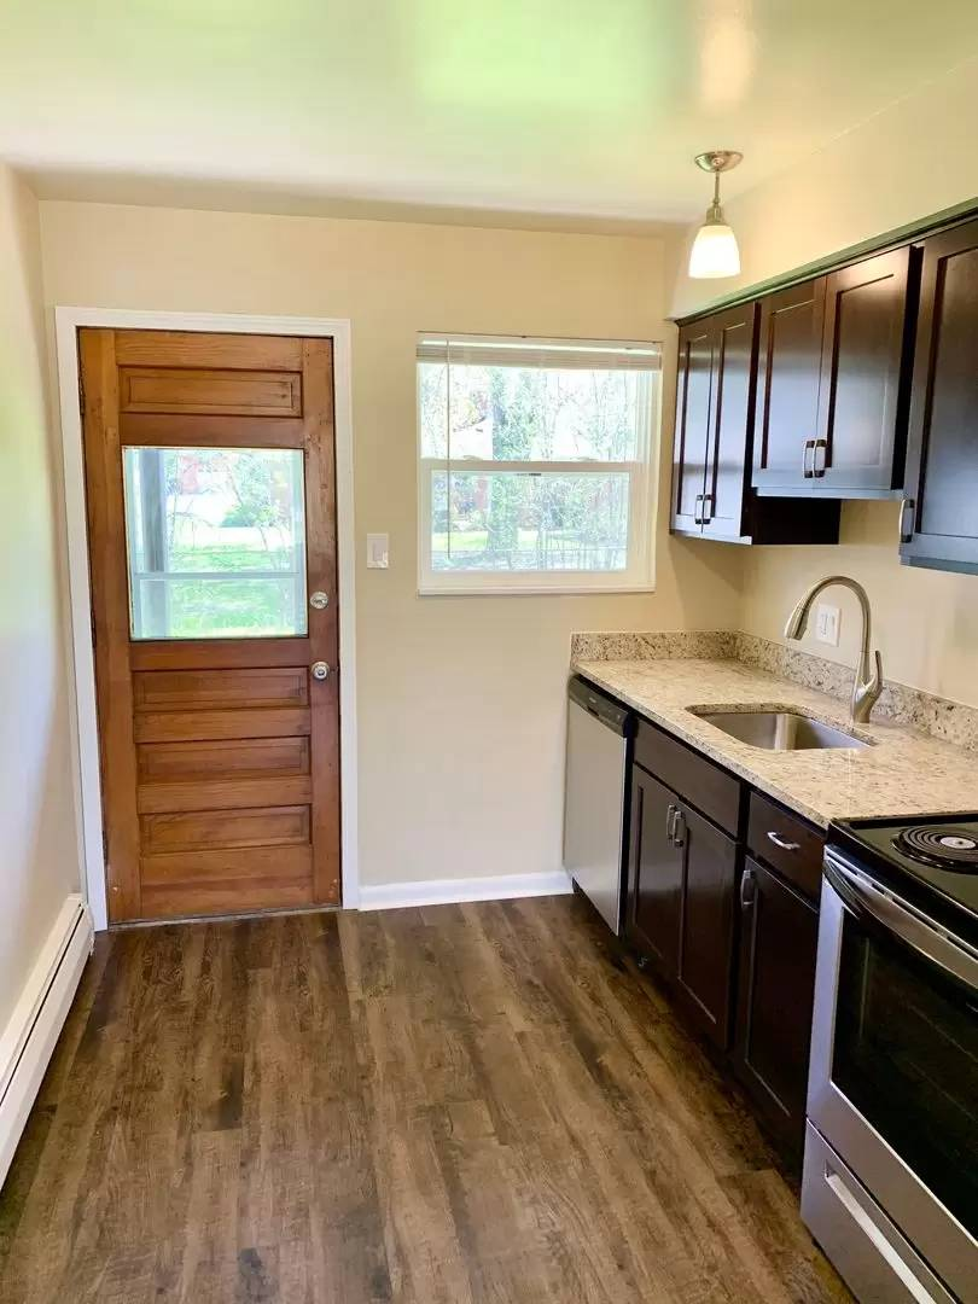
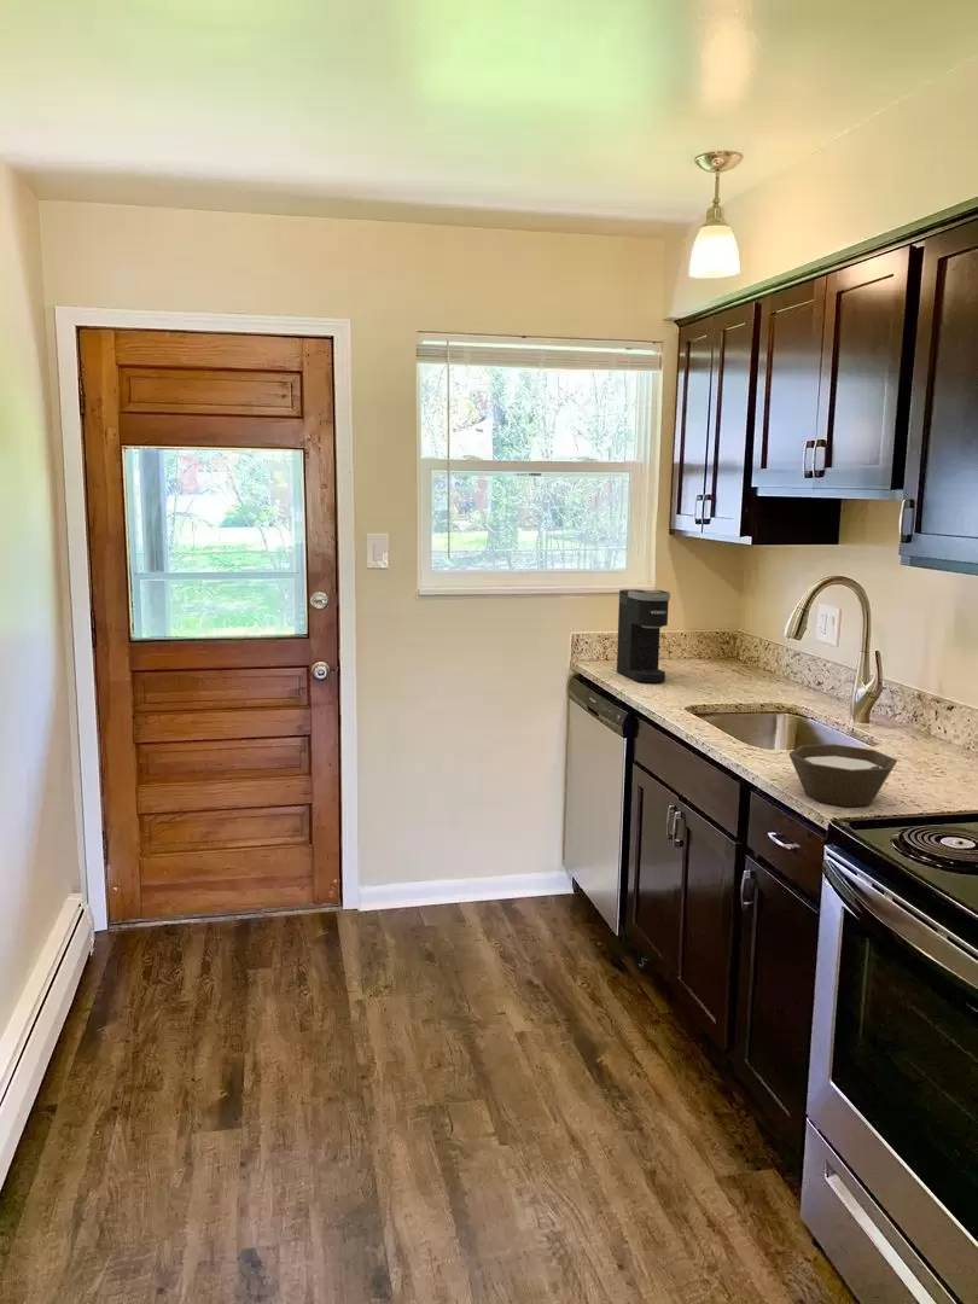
+ coffee maker (641, 633)
+ bowl (840, 776)
